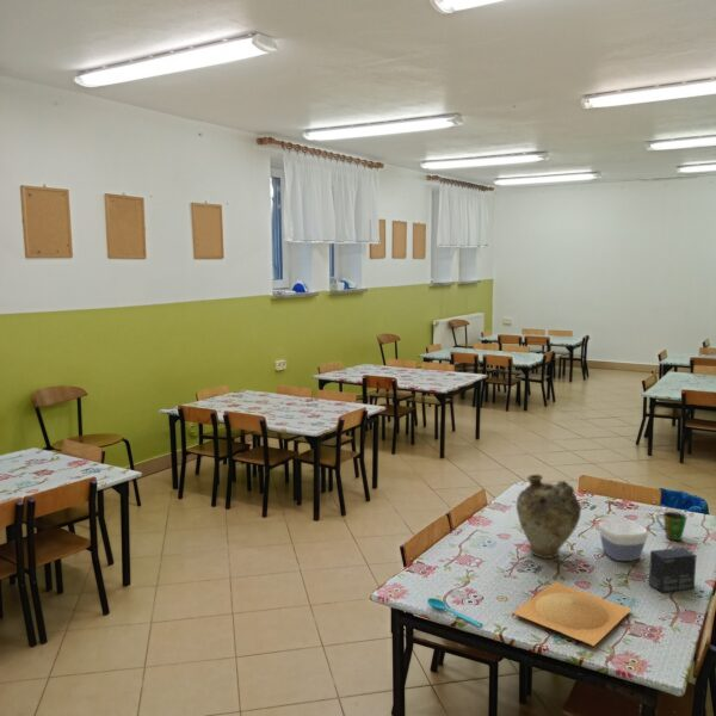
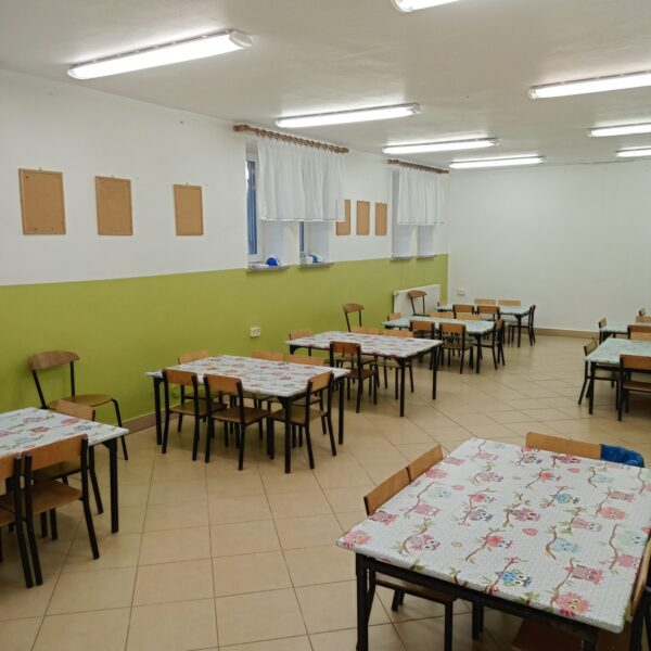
- cup (671, 525)
- bowl (622, 541)
- spoon (453, 611)
- vase (547, 517)
- small box (672, 569)
- plate (572, 609)
